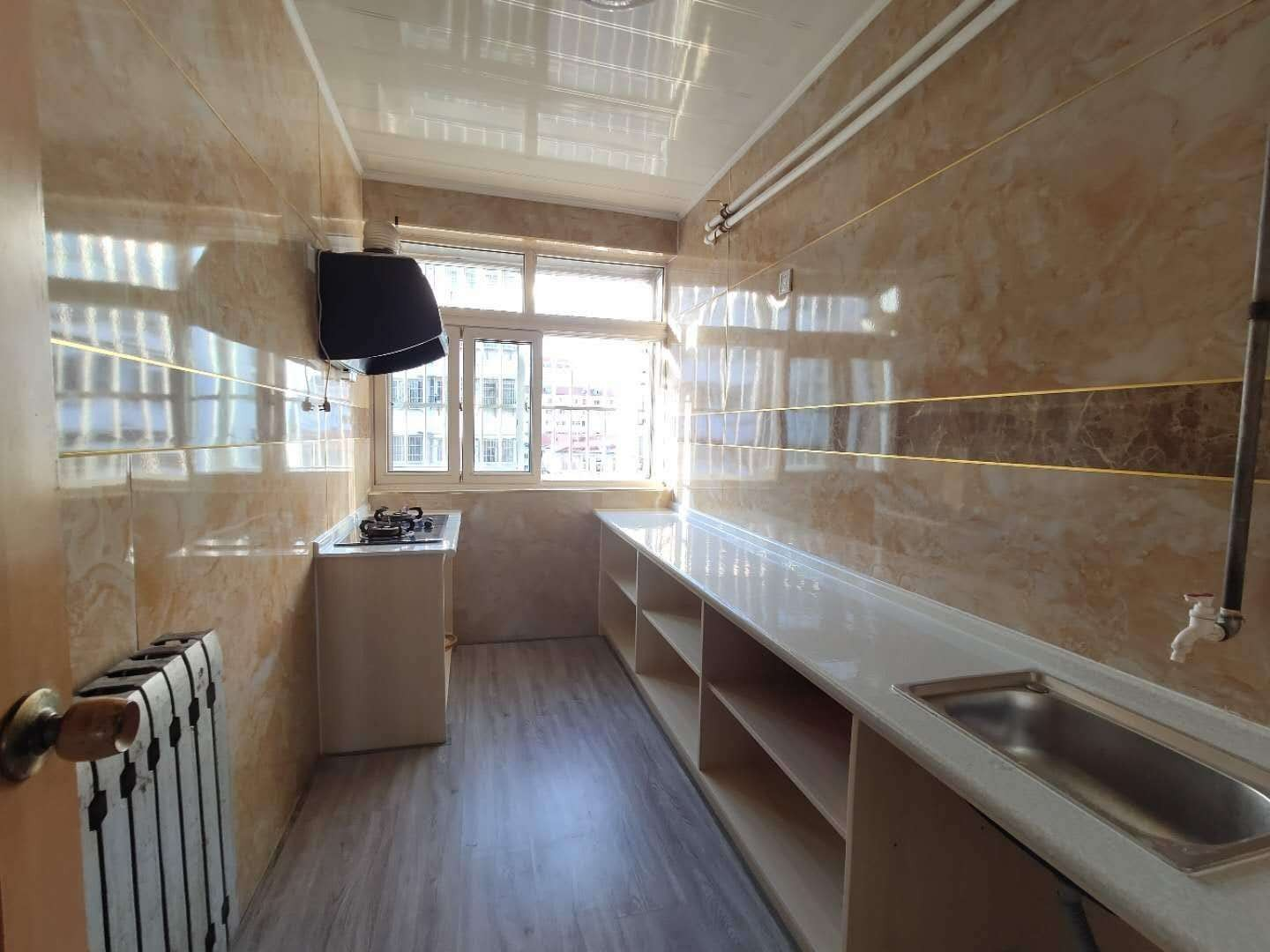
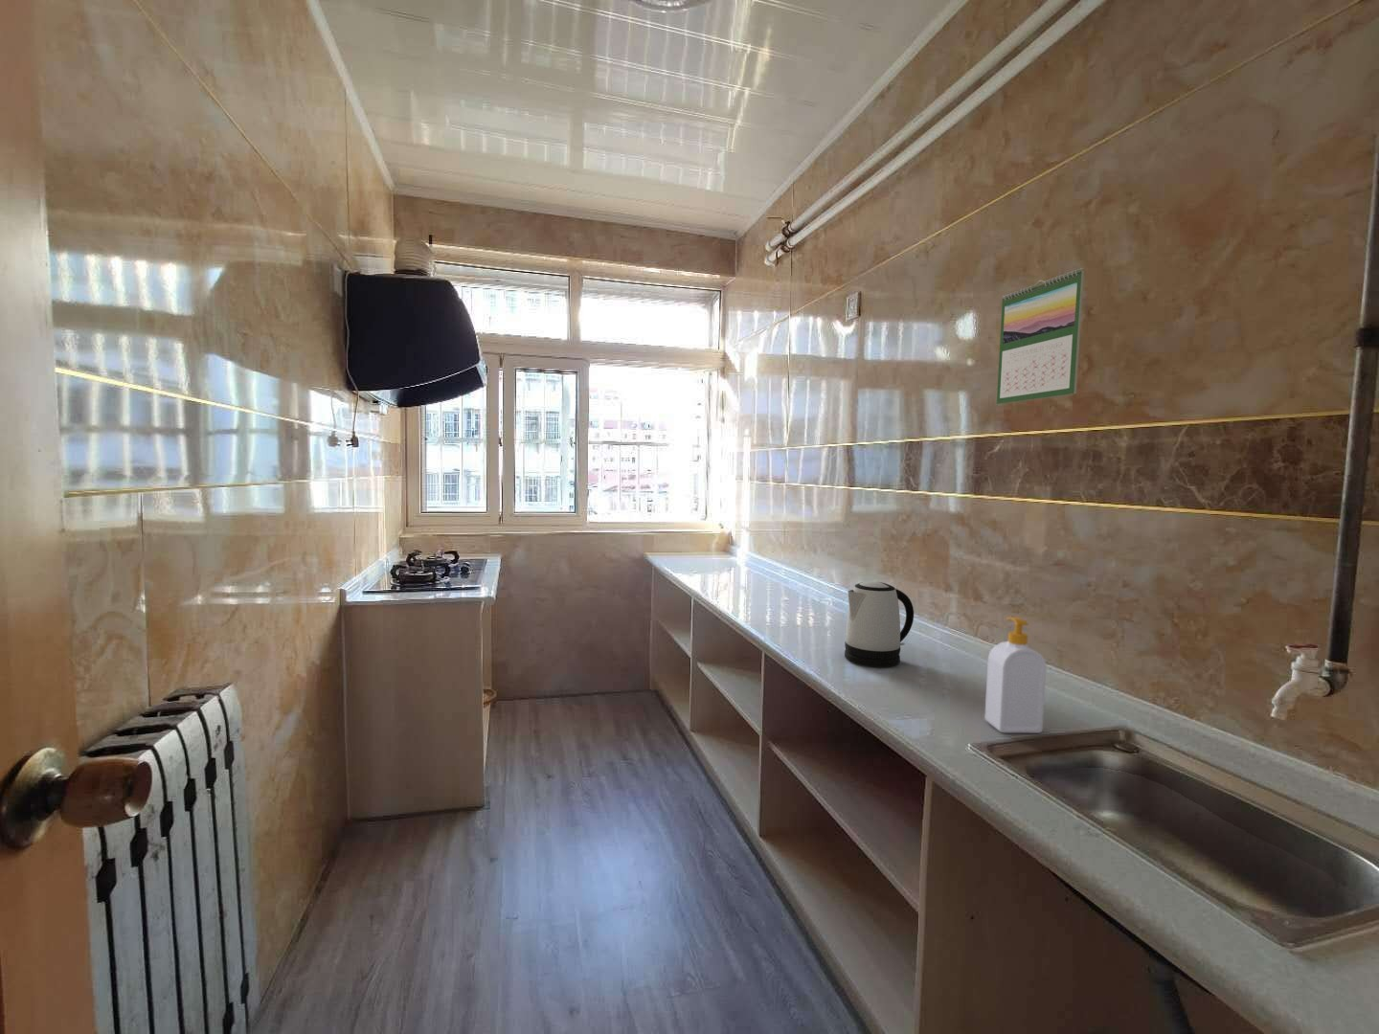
+ kettle (881, 620)
+ soap bottle (1014, 672)
+ calendar (1036, 340)
